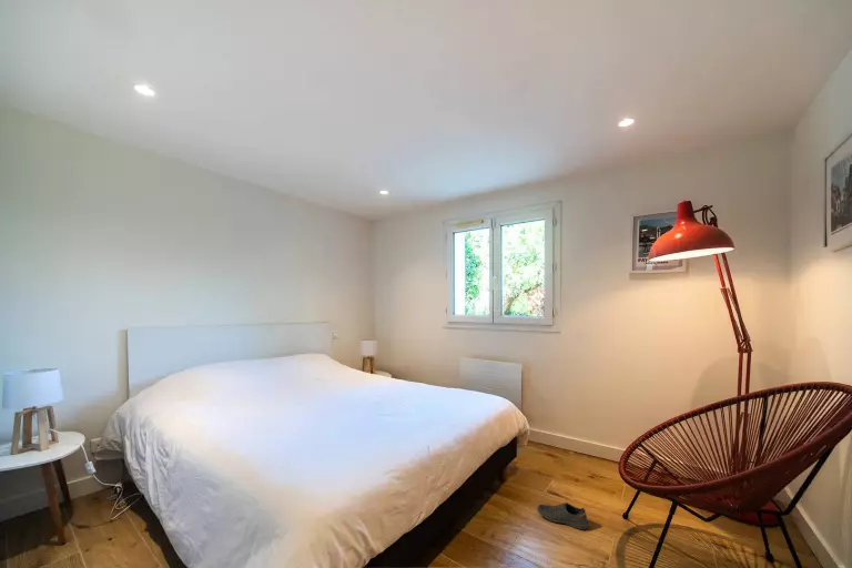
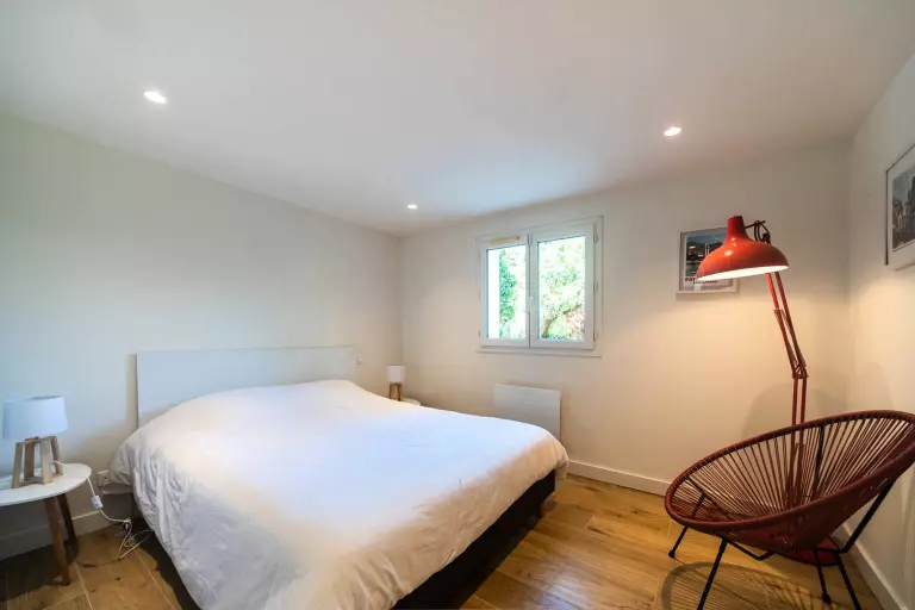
- shoe (561, 510)
